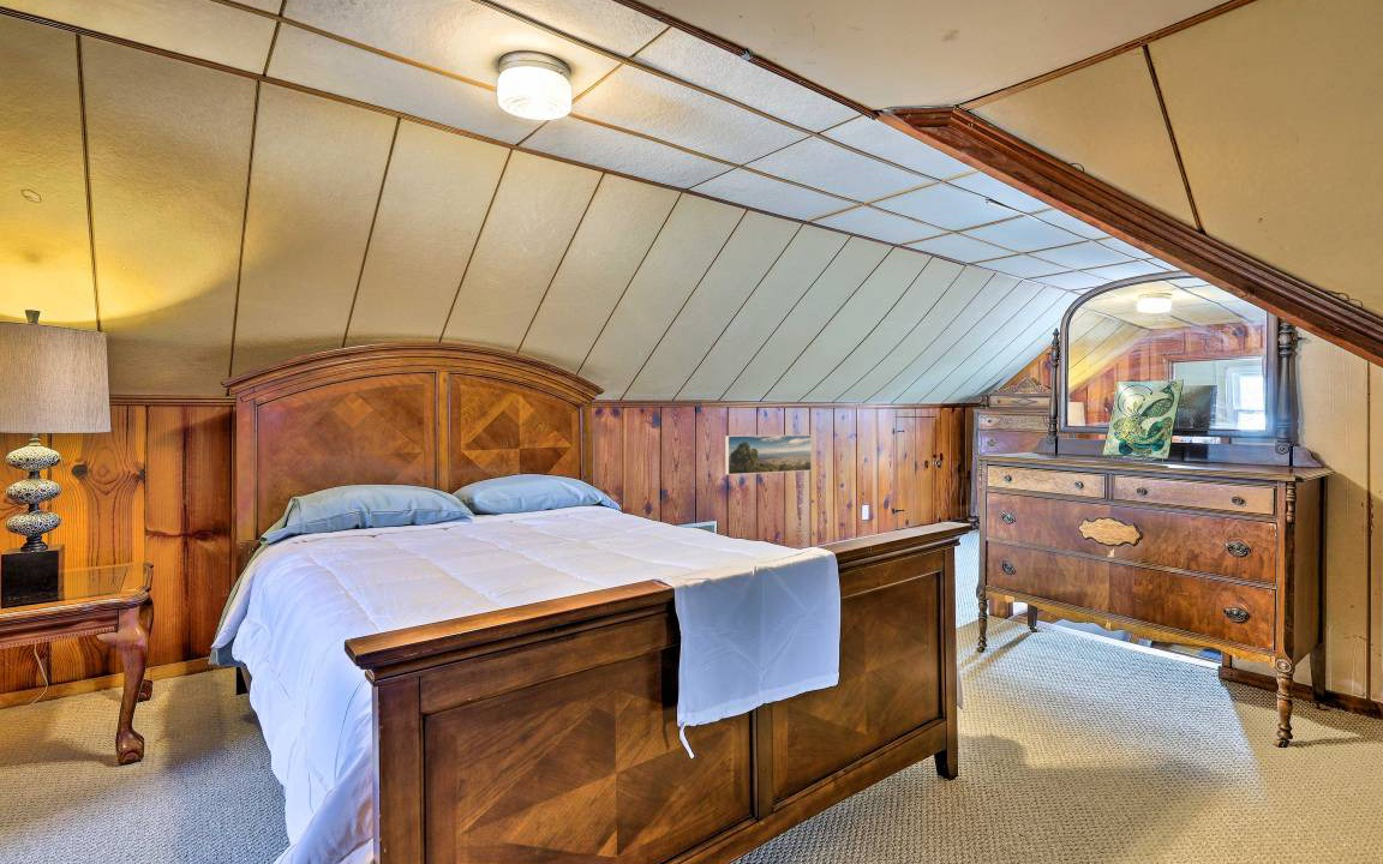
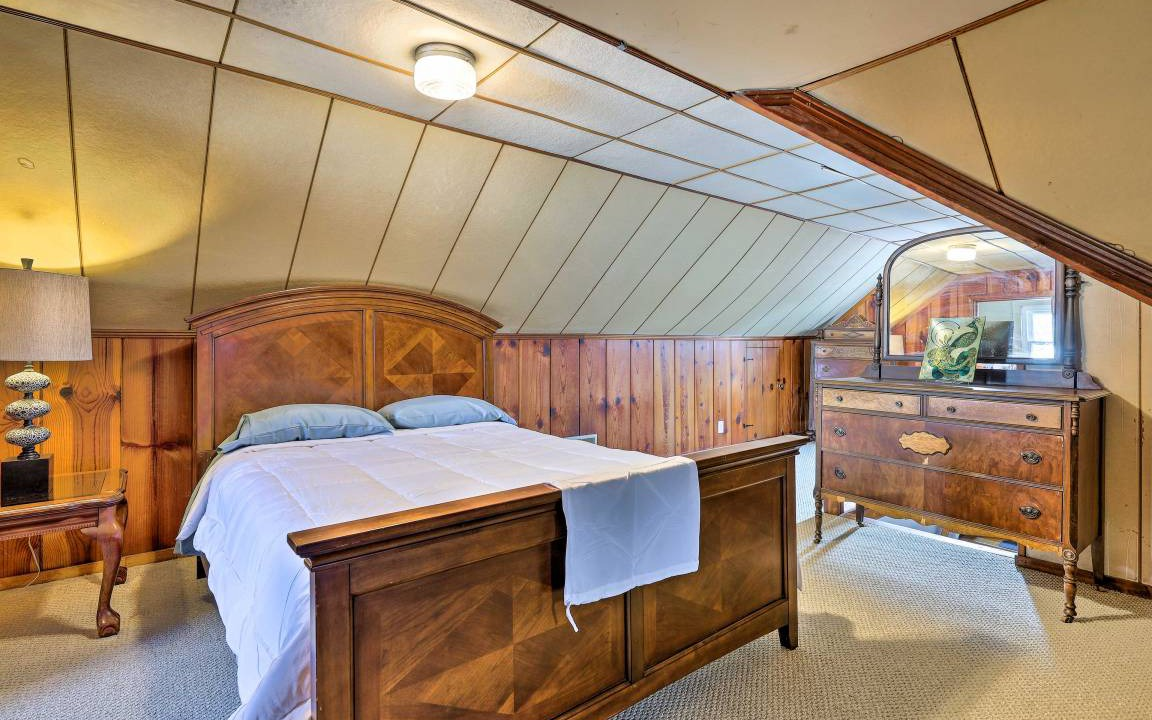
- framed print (770, 454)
